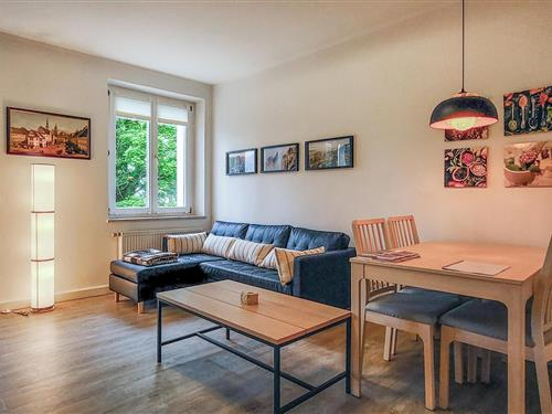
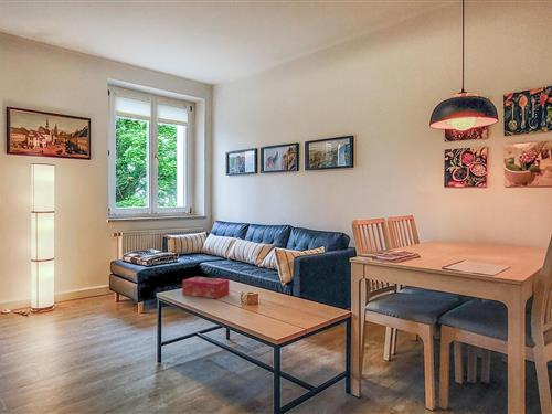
+ tissue box (205, 287)
